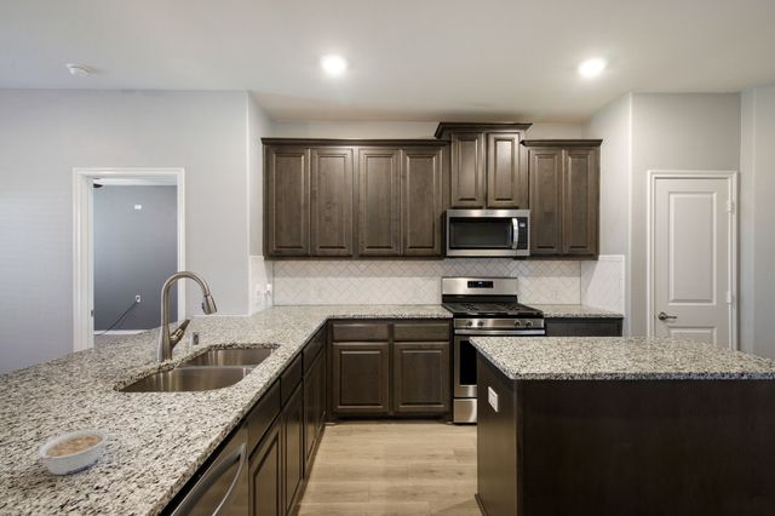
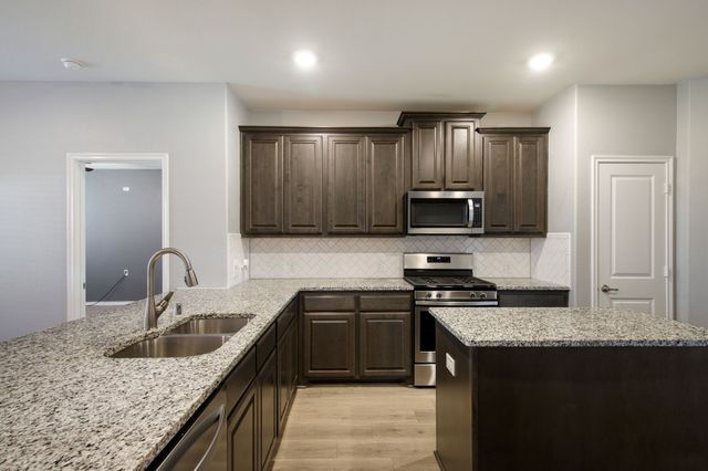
- legume (74, 451)
